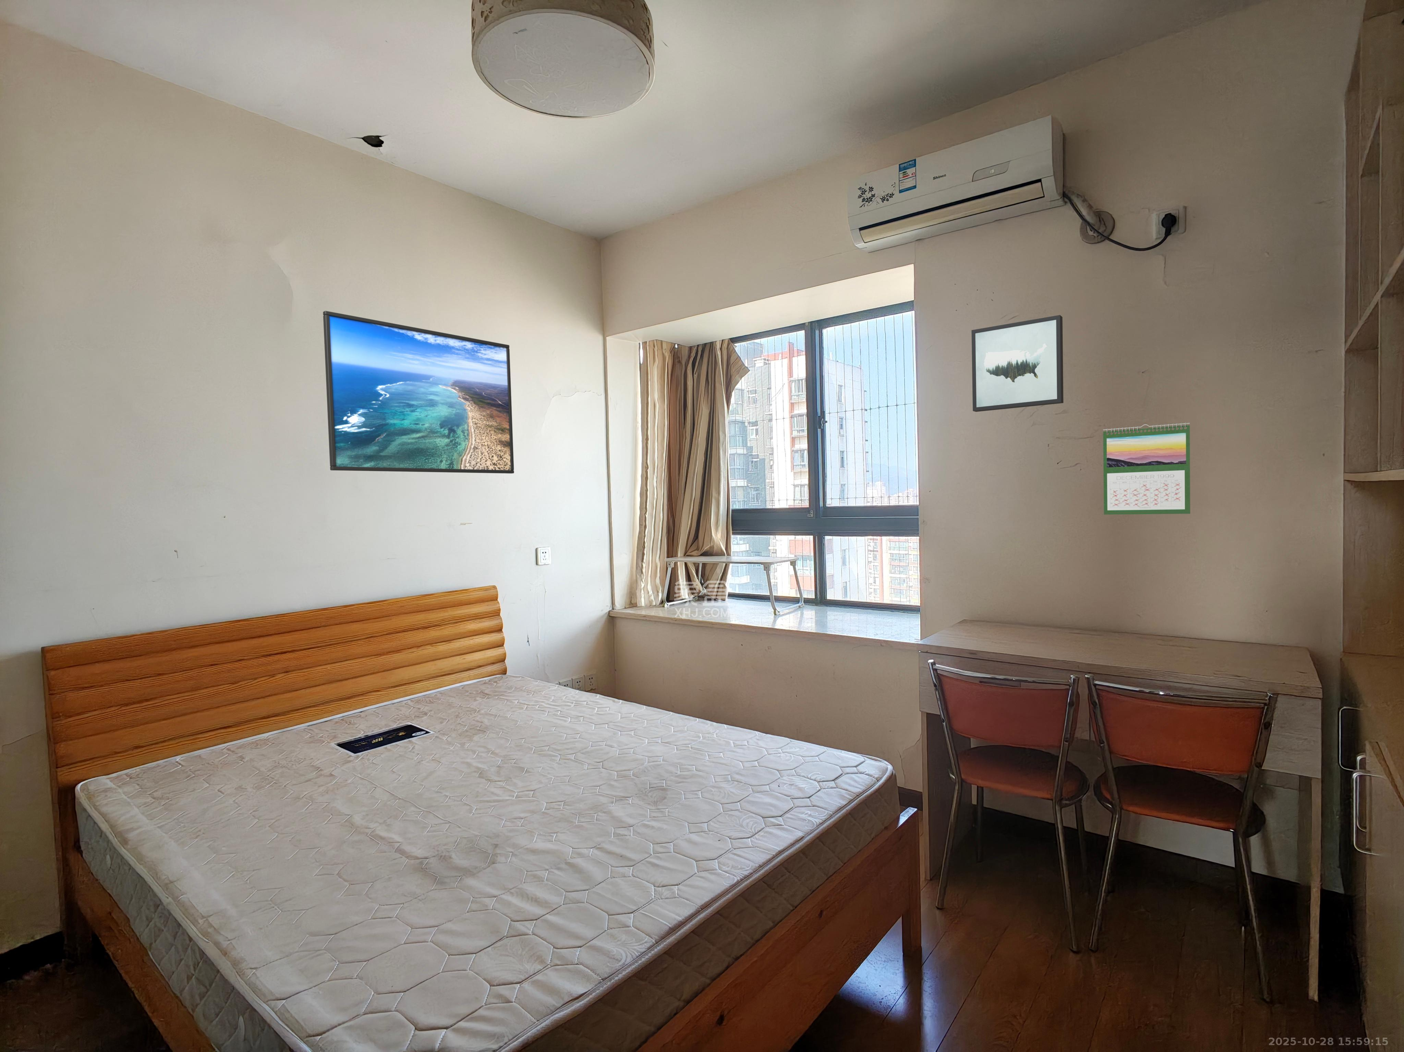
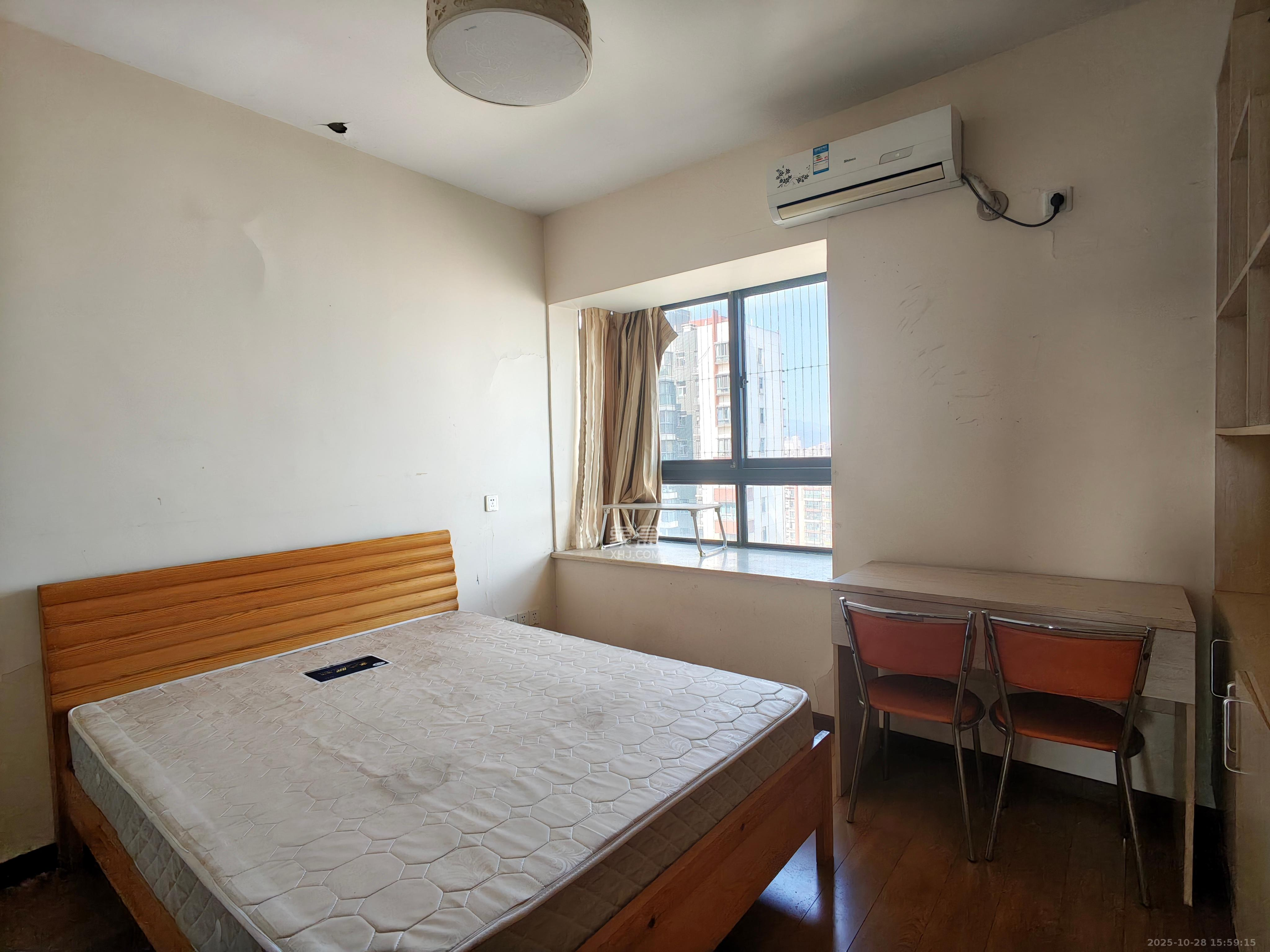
- wall art (1016, 366)
- calendar (1145, 470)
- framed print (429, 401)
